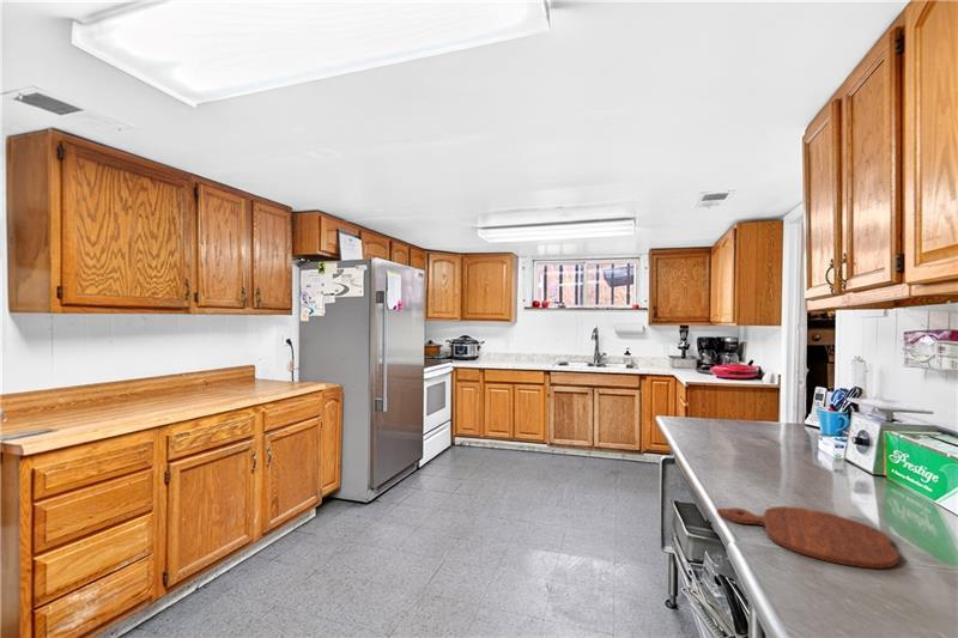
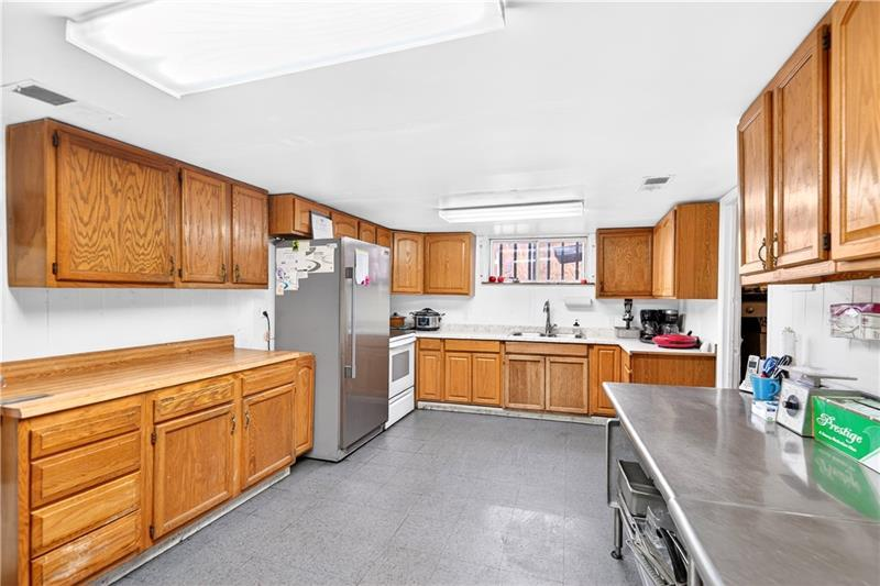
- cutting board (798, 528)
